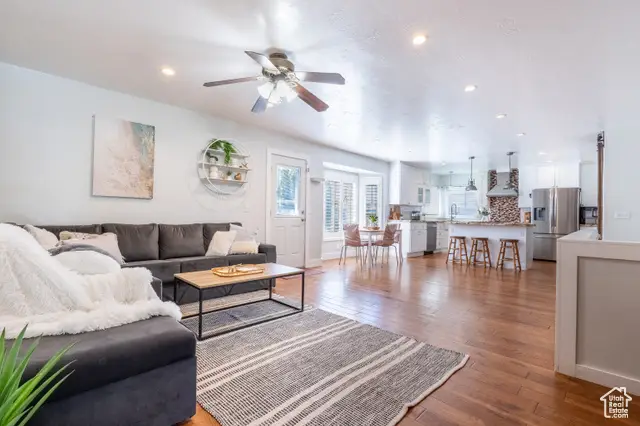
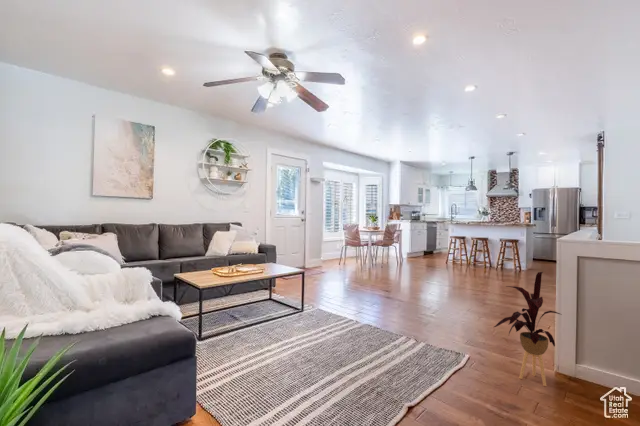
+ house plant (526, 323)
